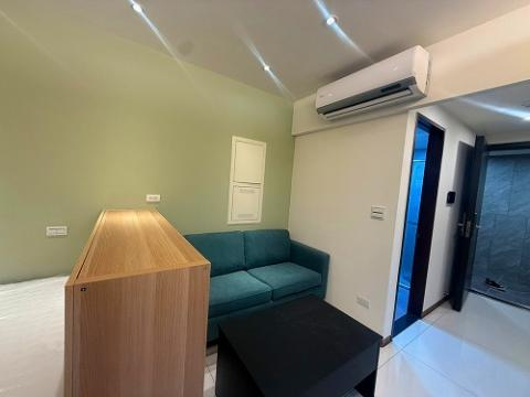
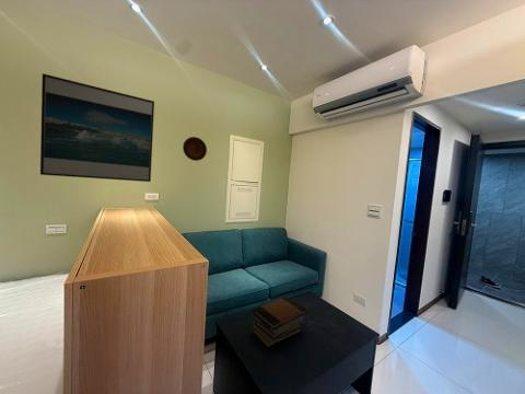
+ decorative plate (195, 149)
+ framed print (103, 134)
+ book stack (279, 320)
